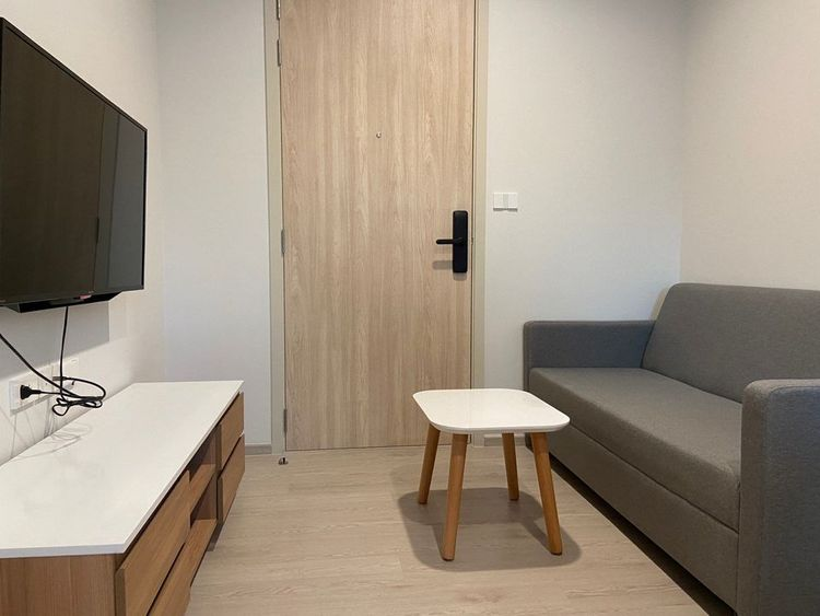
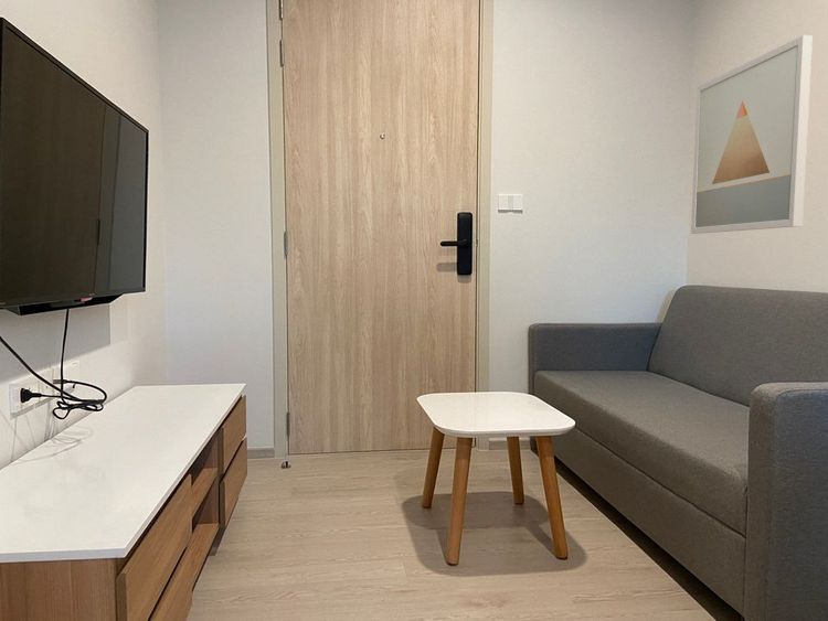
+ wall art (743, 148)
